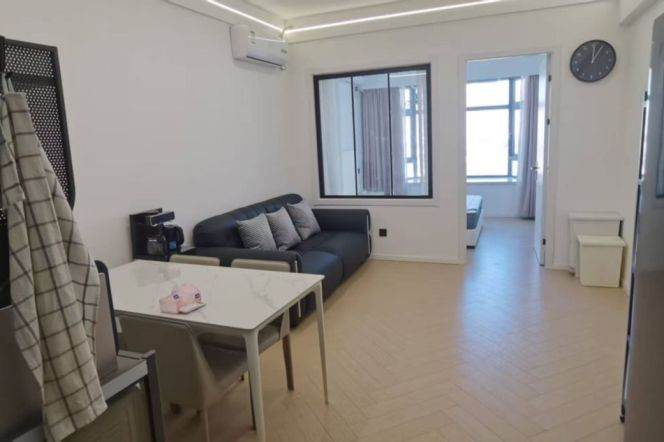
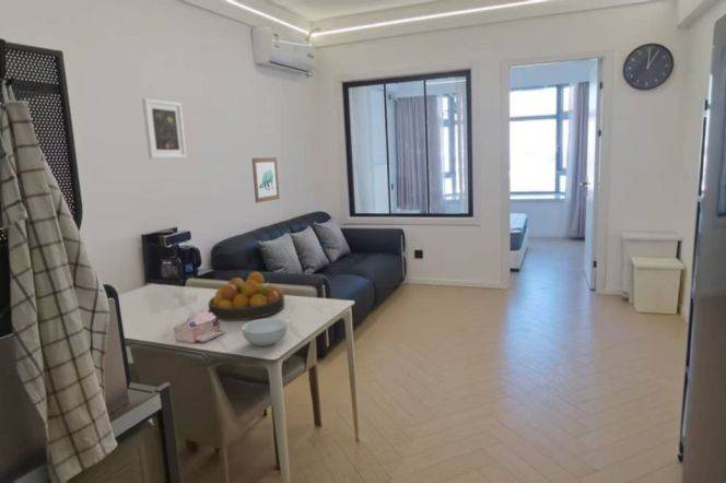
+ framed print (165, 129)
+ fruit bowl (246, 293)
+ wall art (266, 179)
+ cereal bowl (265, 333)
